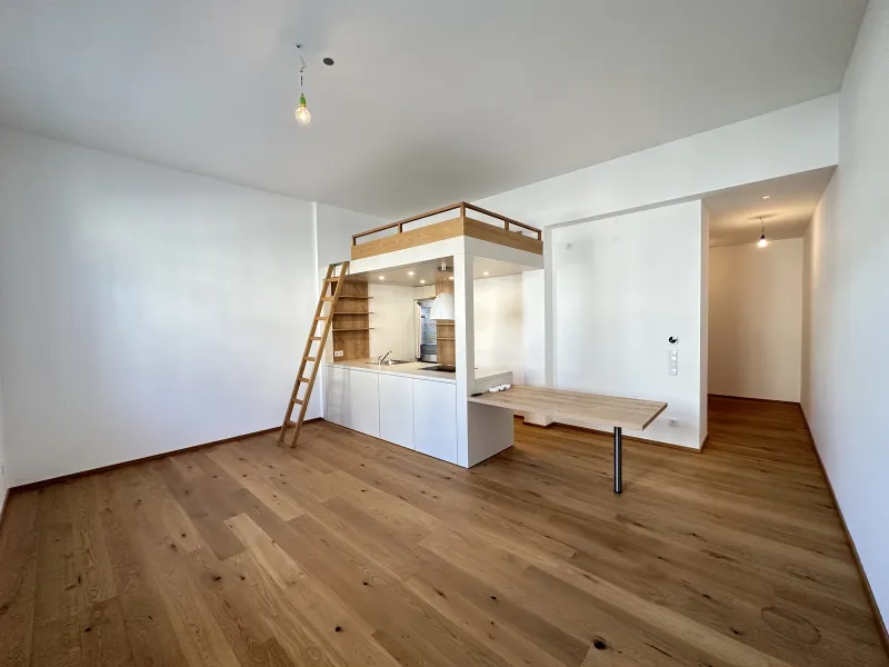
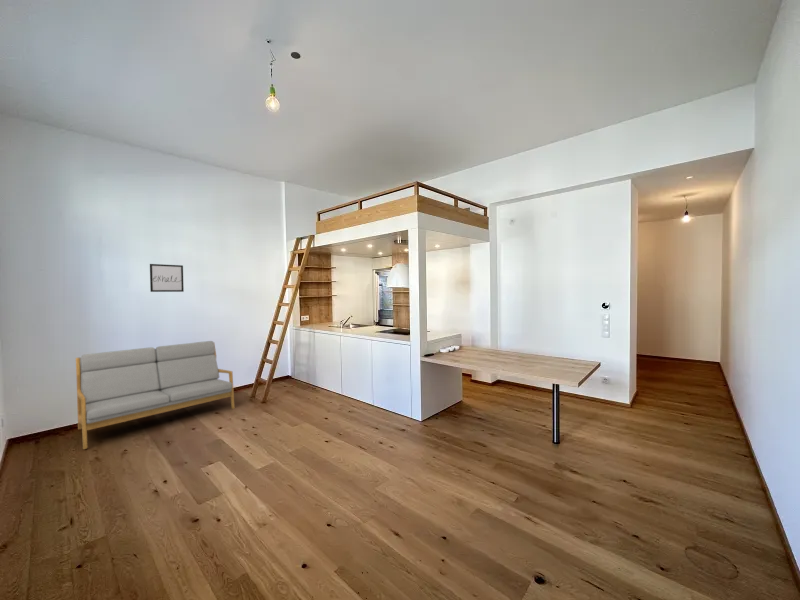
+ loveseat (161, 384)
+ wall art (167, 278)
